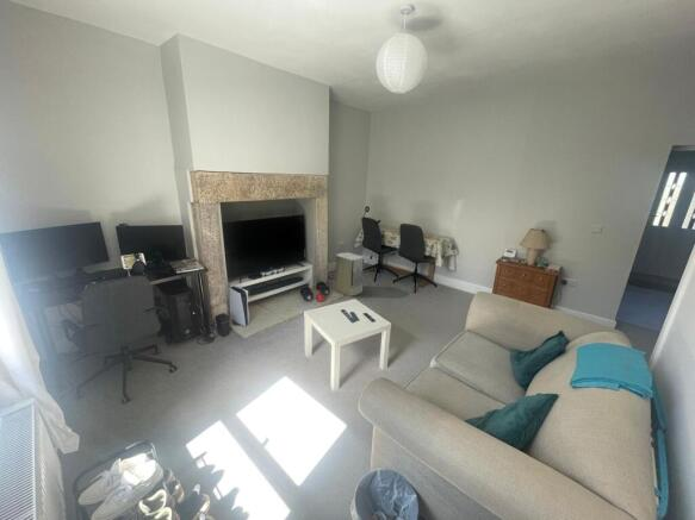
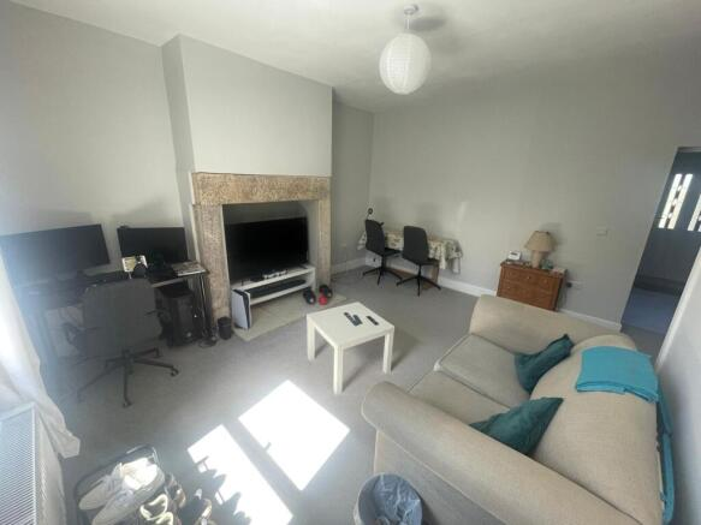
- air purifier (348, 274)
